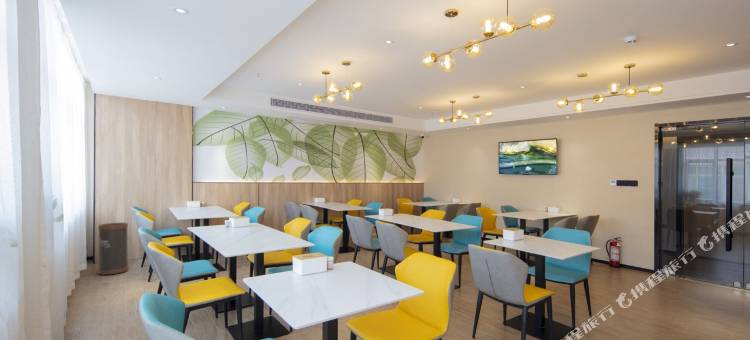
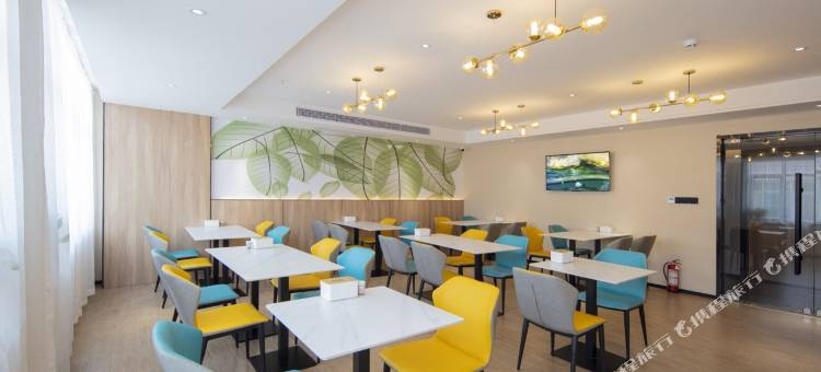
- trash can (113, 248)
